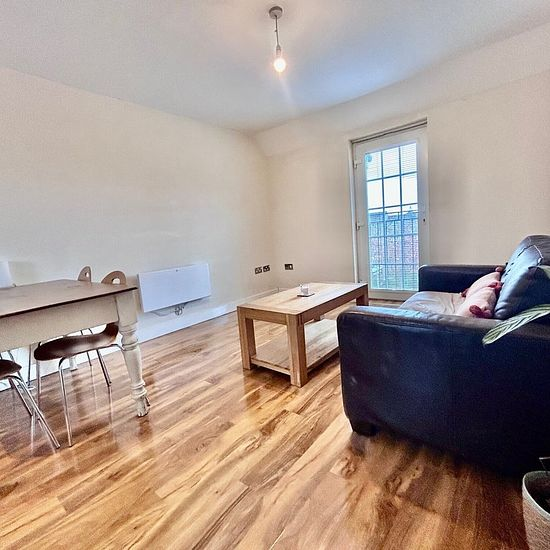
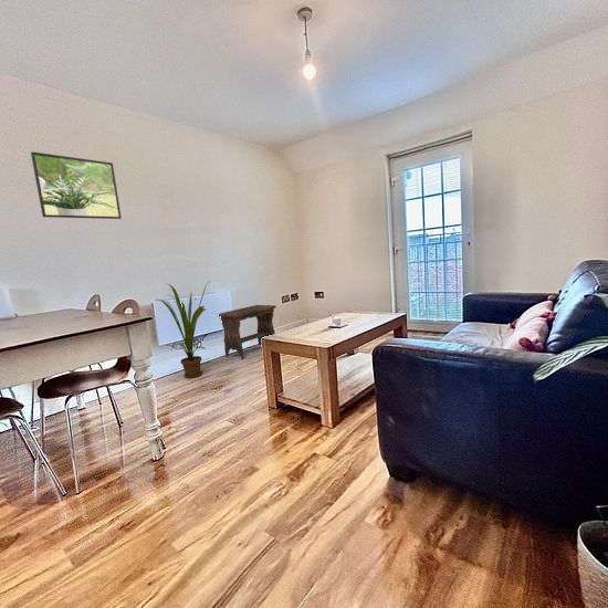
+ house plant (181, 329)
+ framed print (80, 188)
+ footstool (250, 335)
